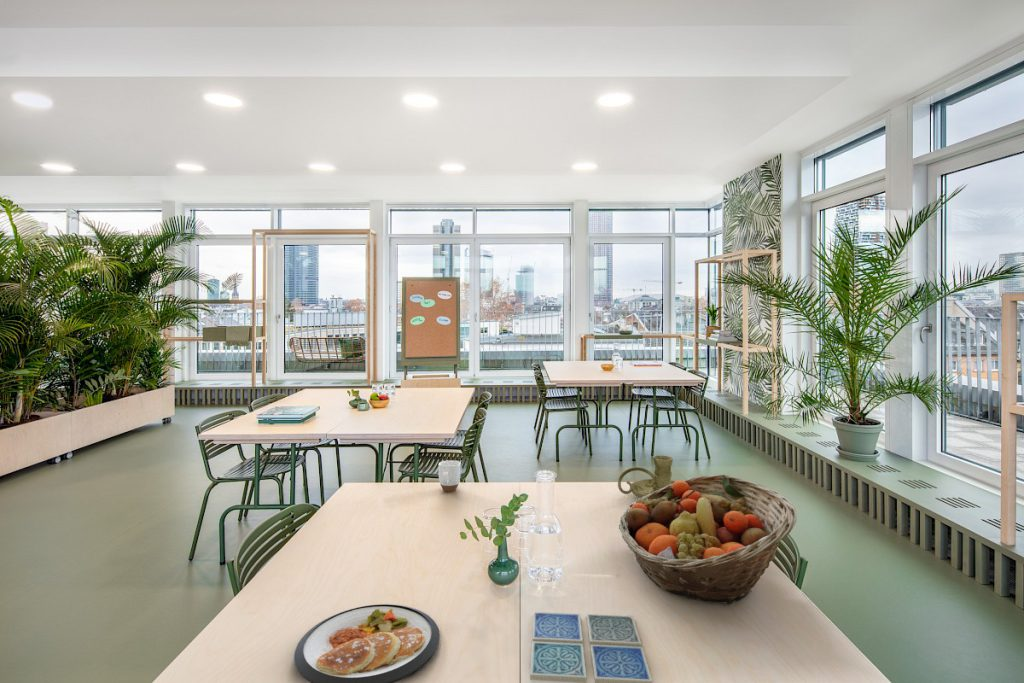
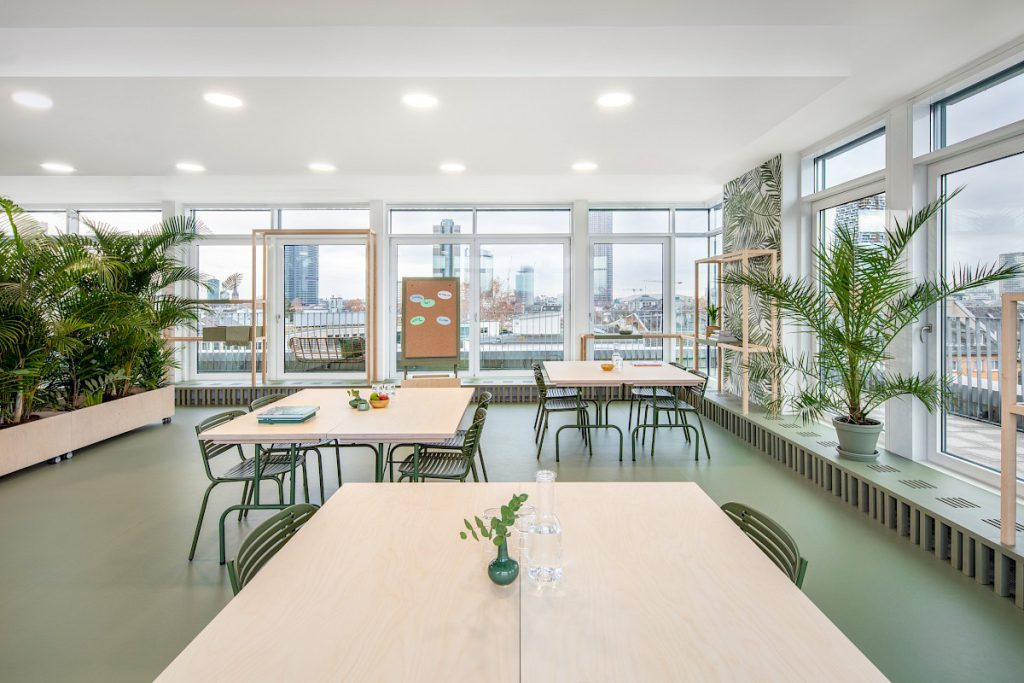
- fruit basket (700, 529)
- candle holder (655, 478)
- drink coaster (590, 645)
- dish (369, 637)
- mug (448, 478)
